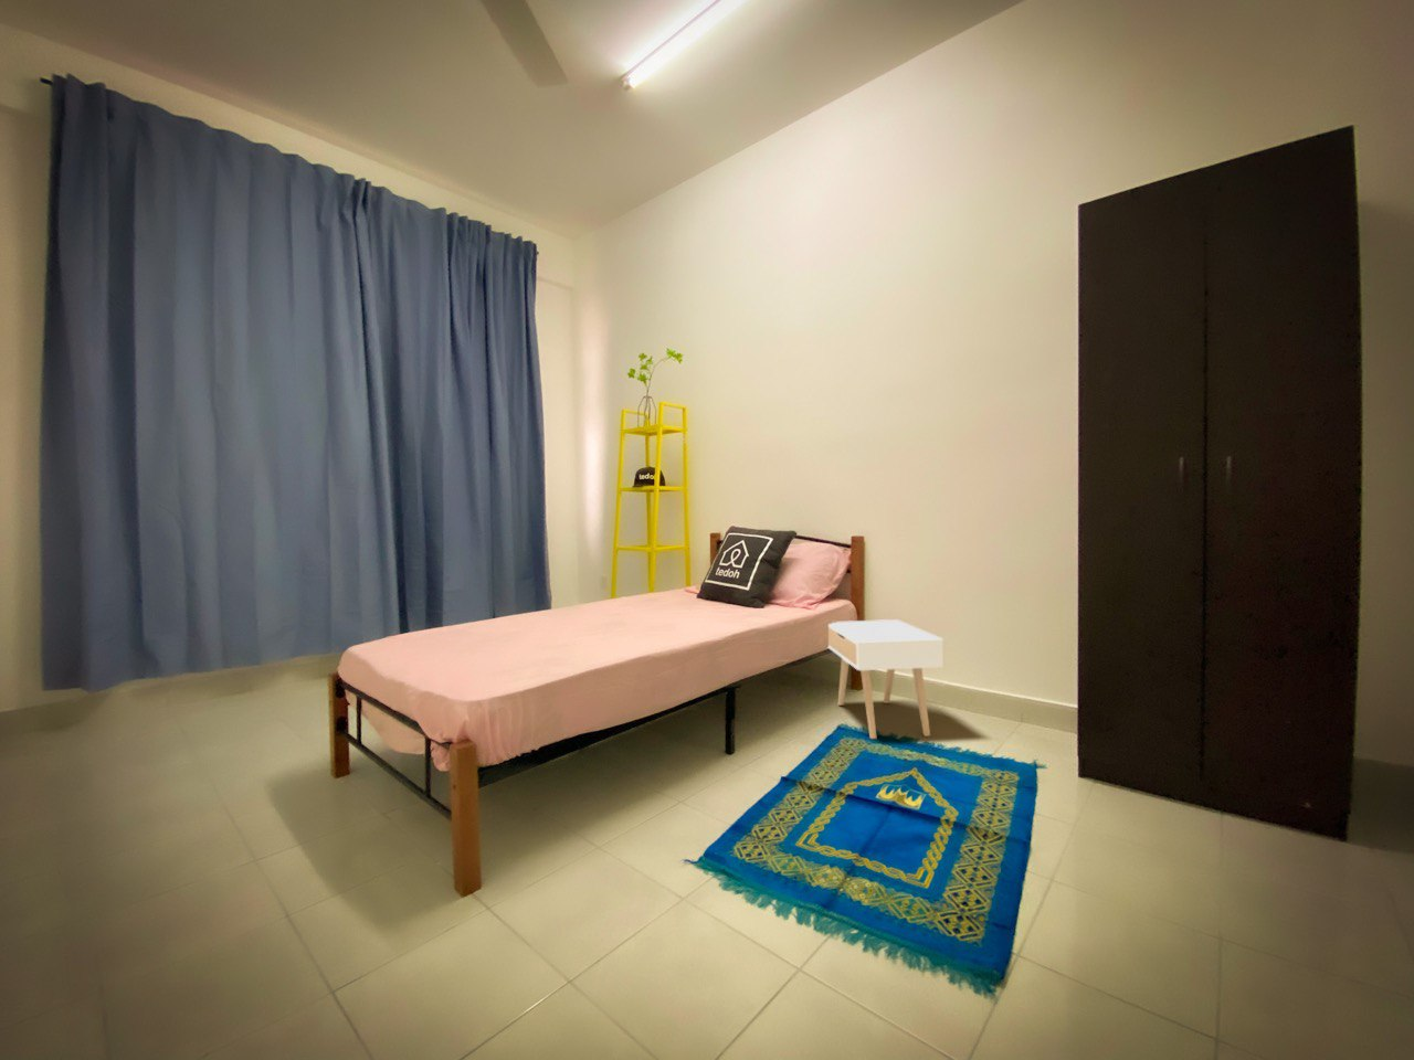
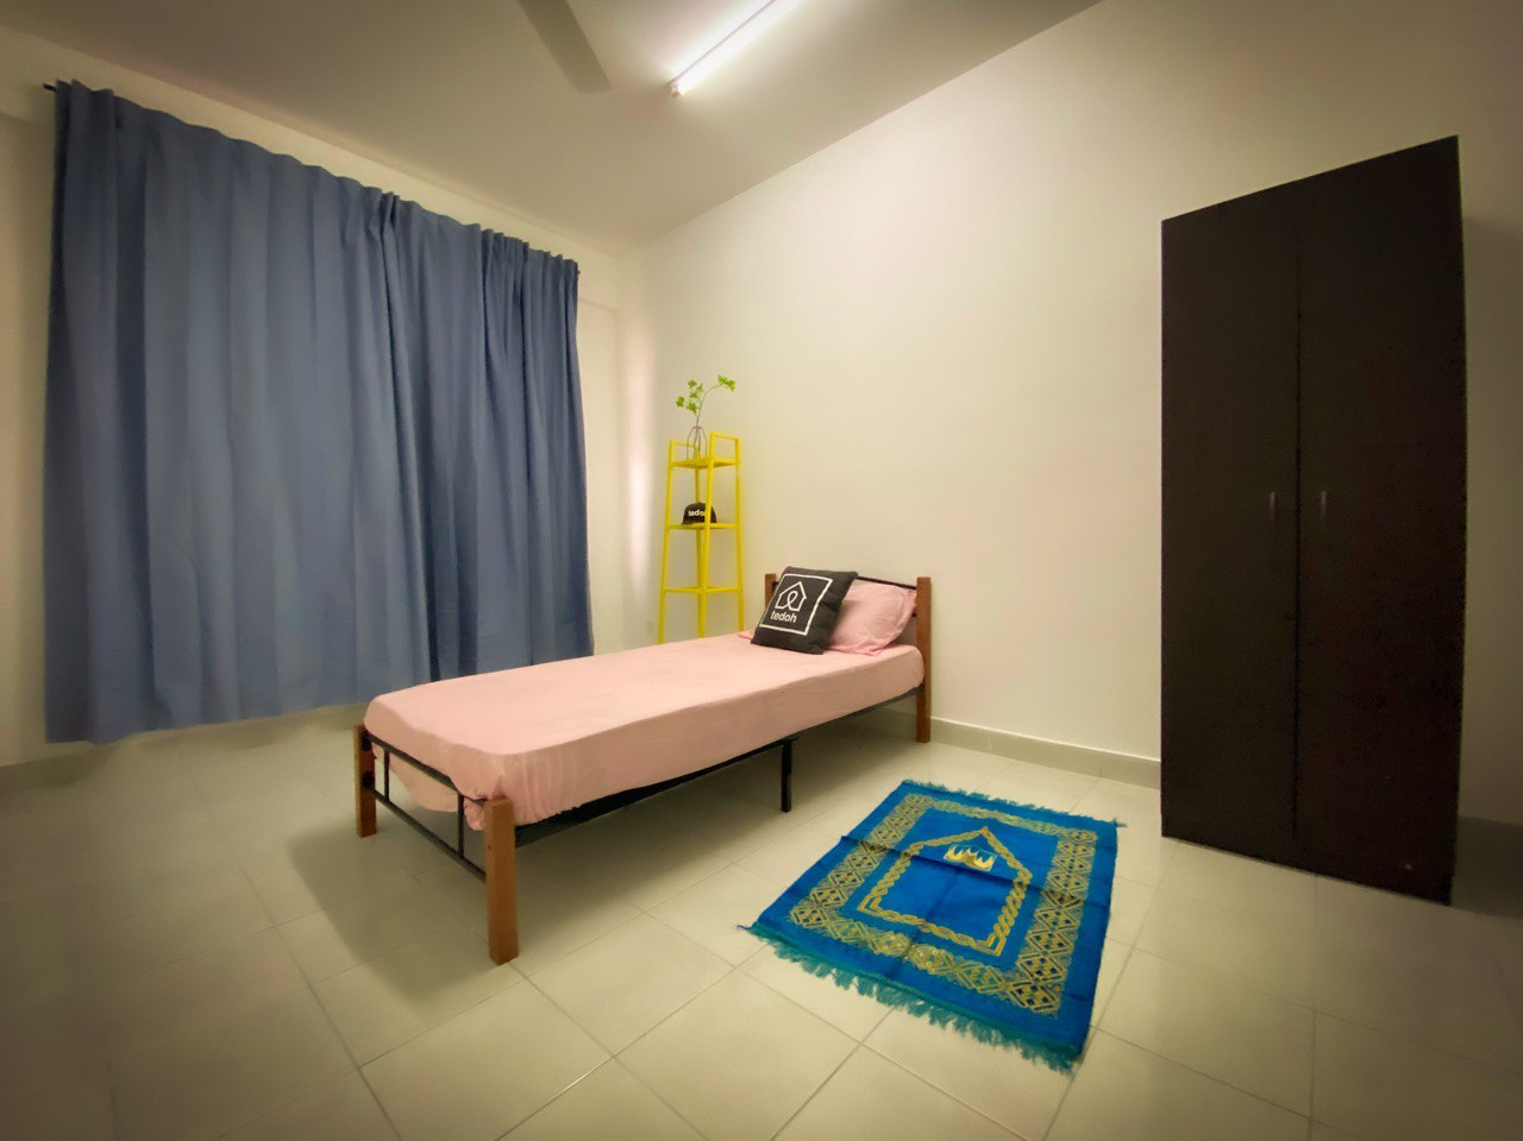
- nightstand (880, 668)
